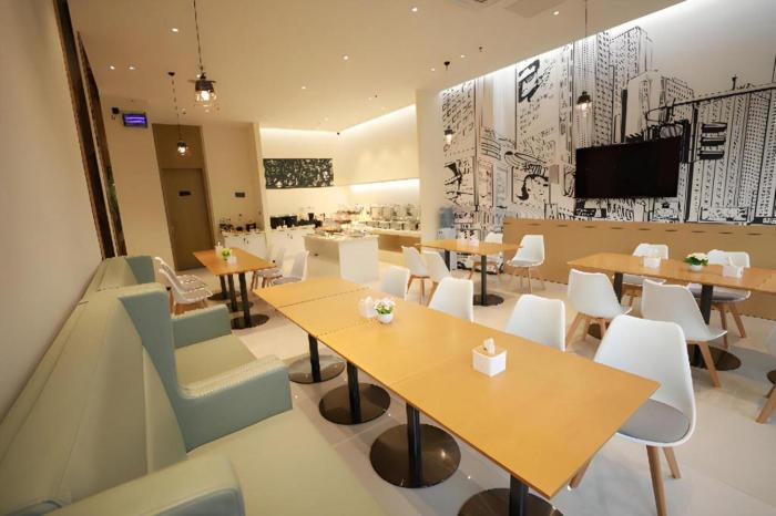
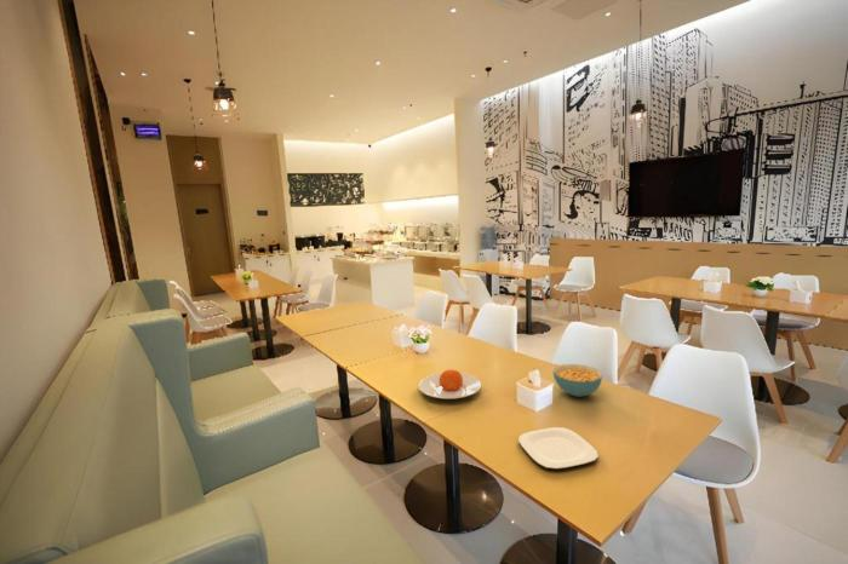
+ plate (556, 447)
+ plate (449, 381)
+ cereal bowl (577, 382)
